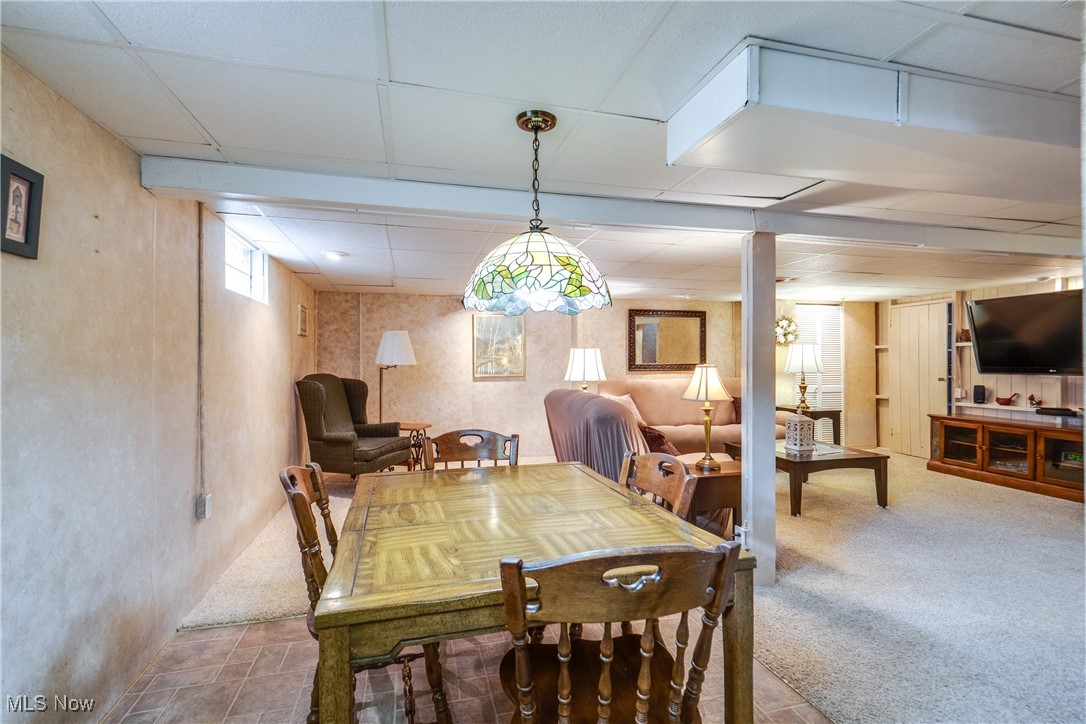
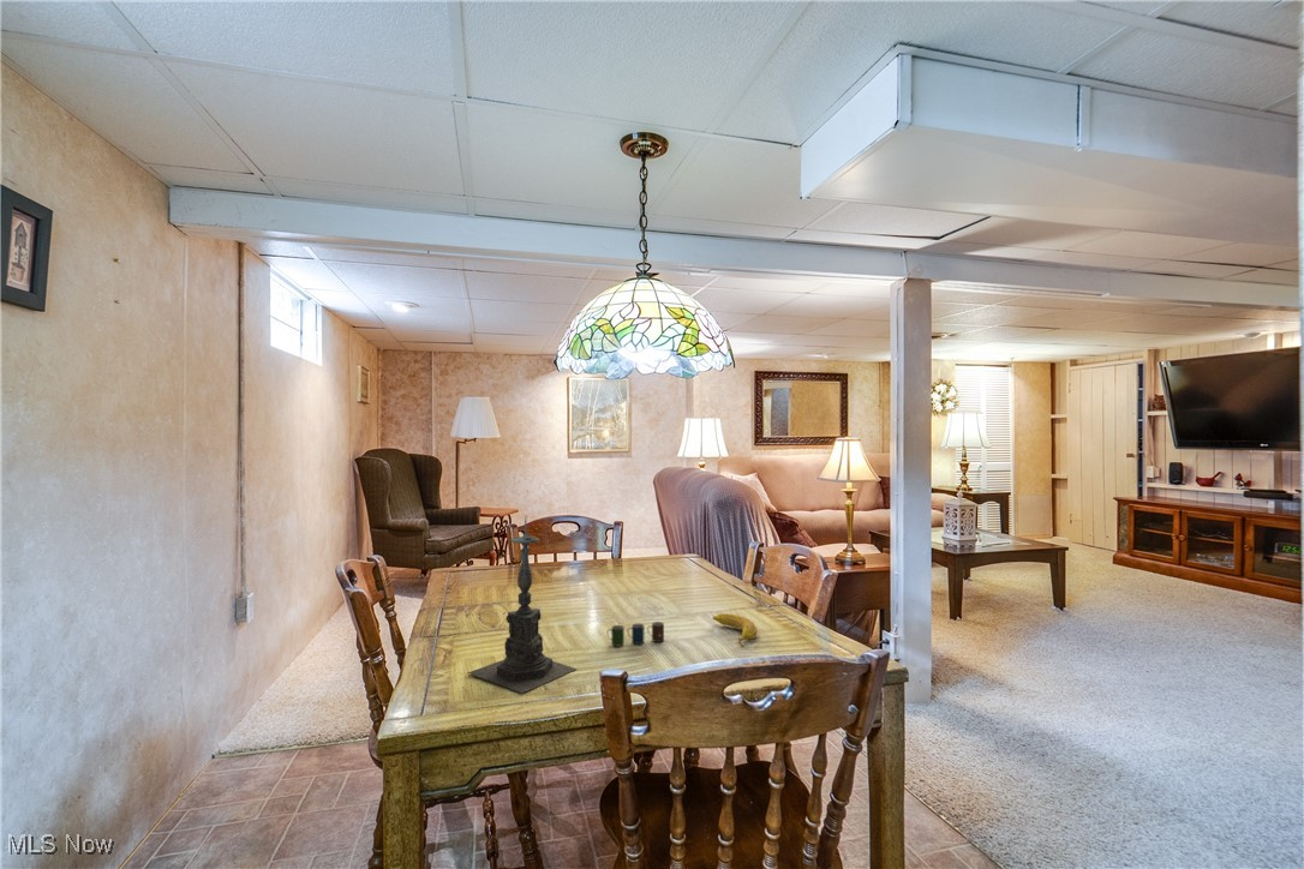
+ candle holder (522, 593)
+ cup (635, 628)
+ fruit (736, 627)
